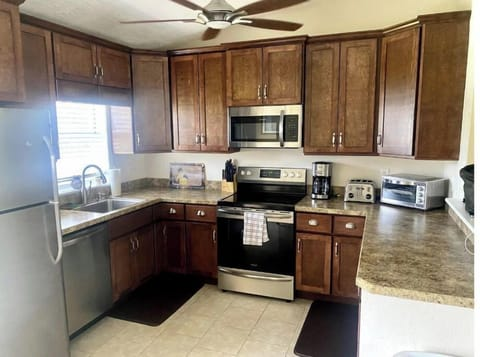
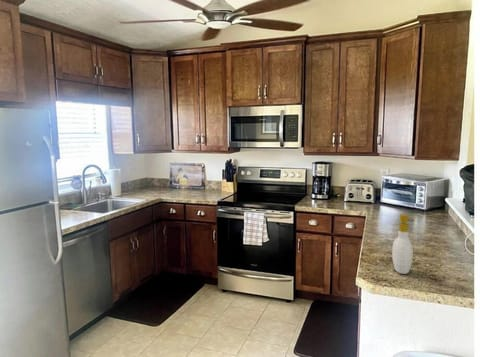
+ soap bottle (403, 243)
